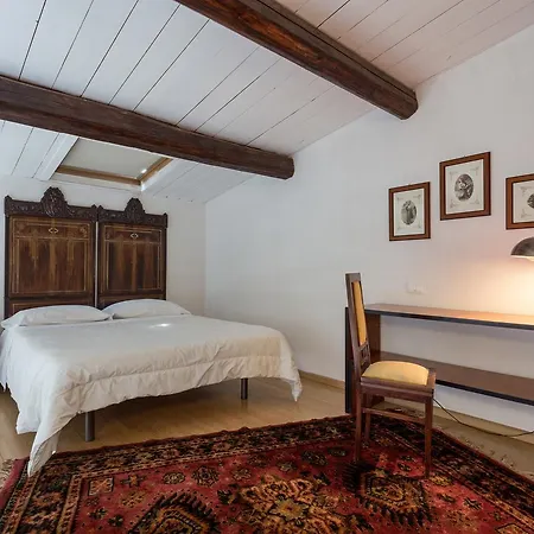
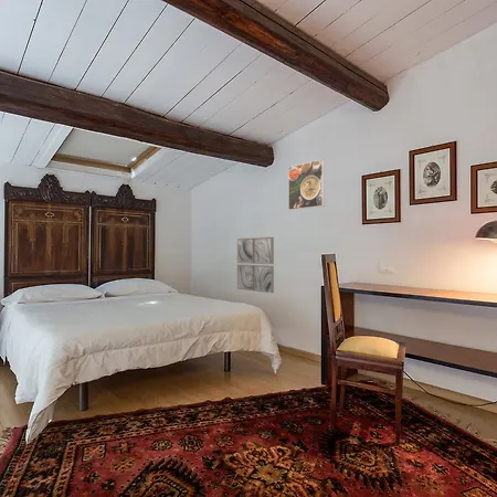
+ wall art (254, 263)
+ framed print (305, 186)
